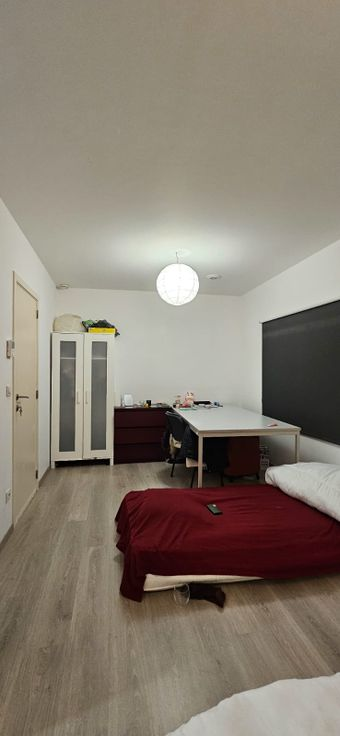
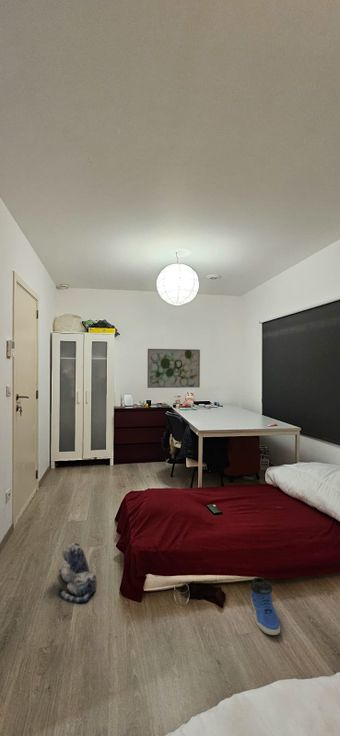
+ wall art (174, 368)
+ plush toy (73, 565)
+ sneaker (264, 601)
